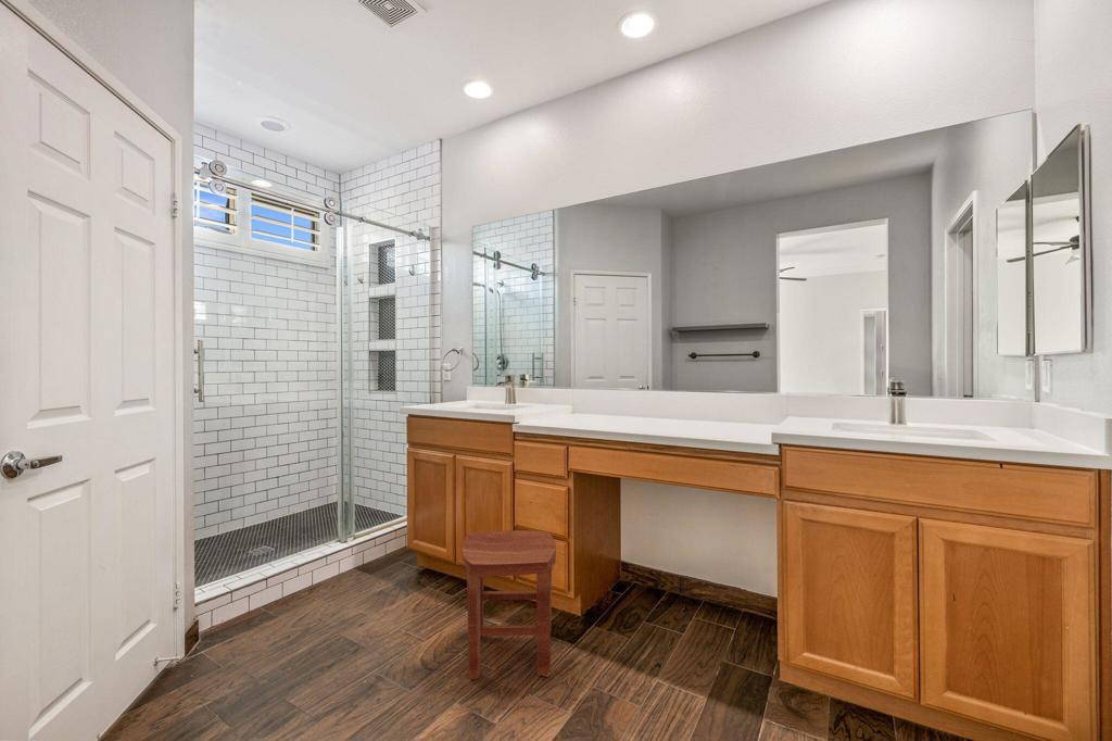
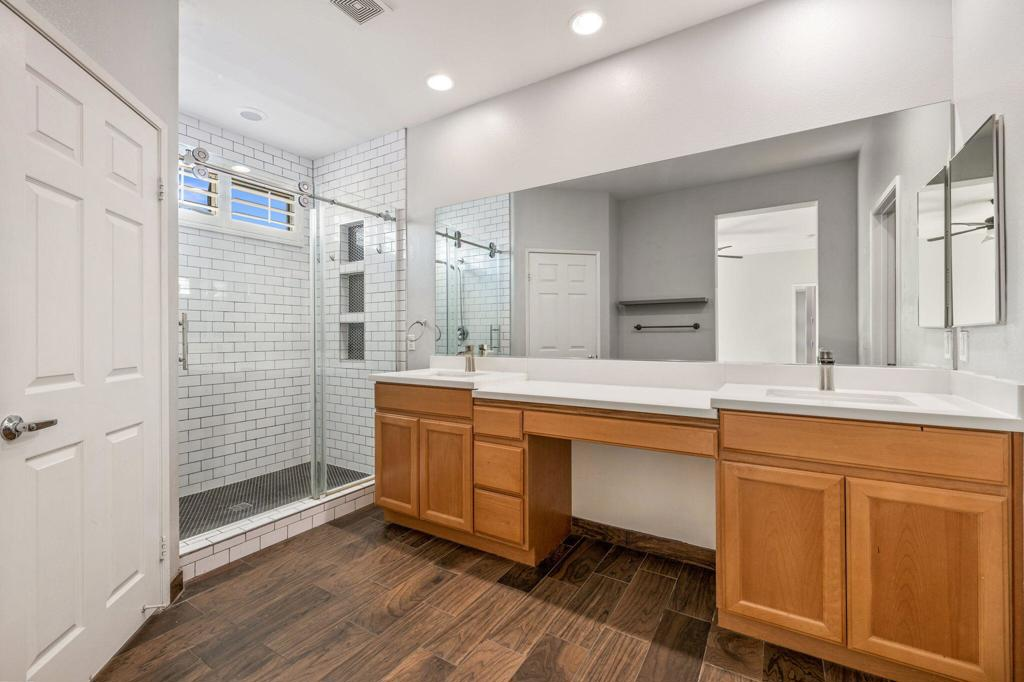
- stool (509, 598)
